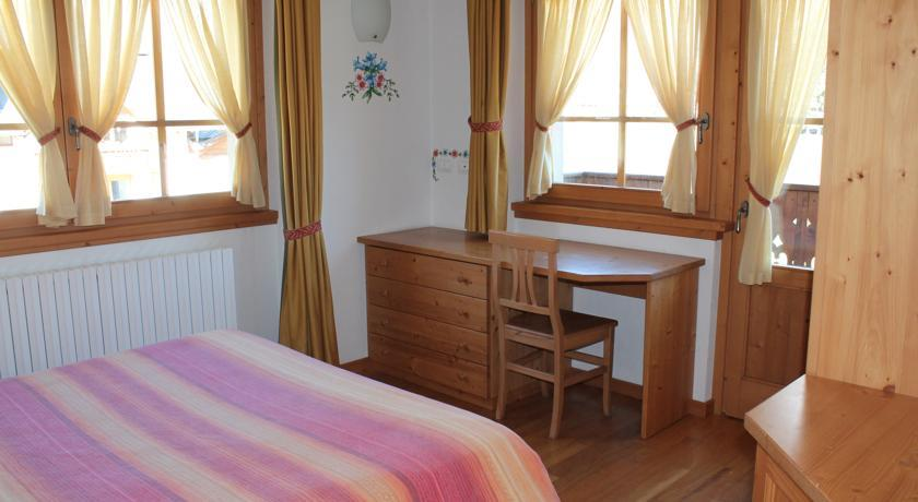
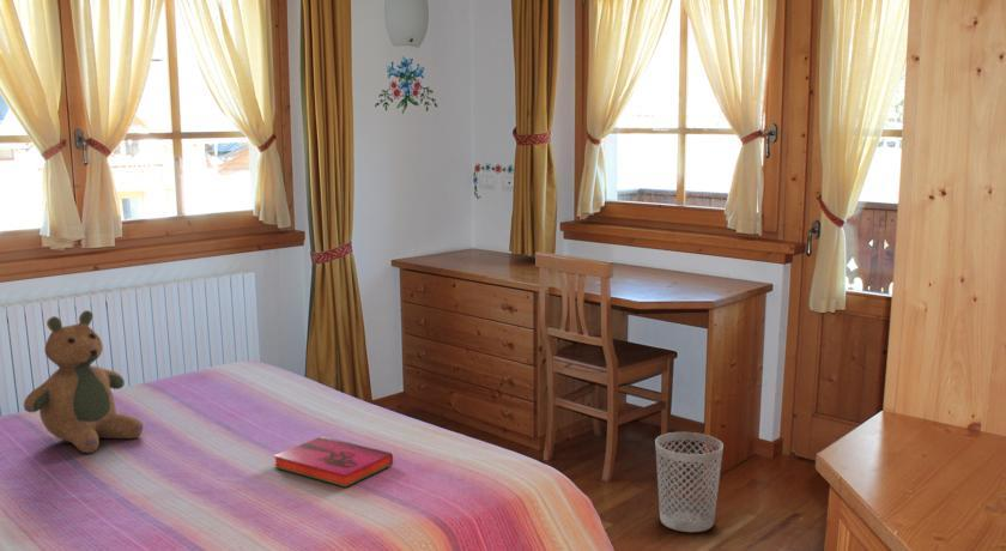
+ hardback book (333, 460)
+ teddy bear (86, 379)
+ wastebasket (687, 482)
